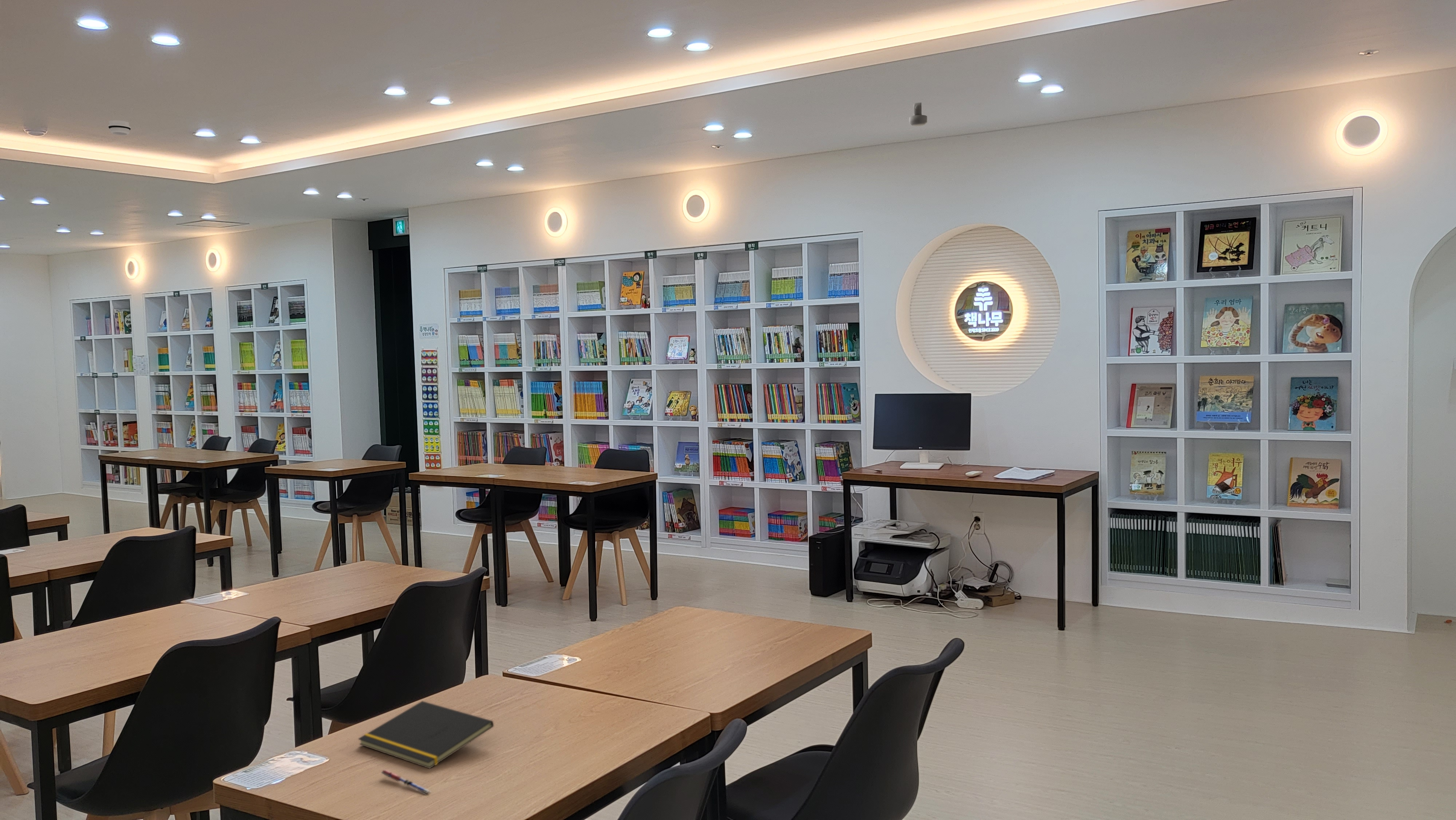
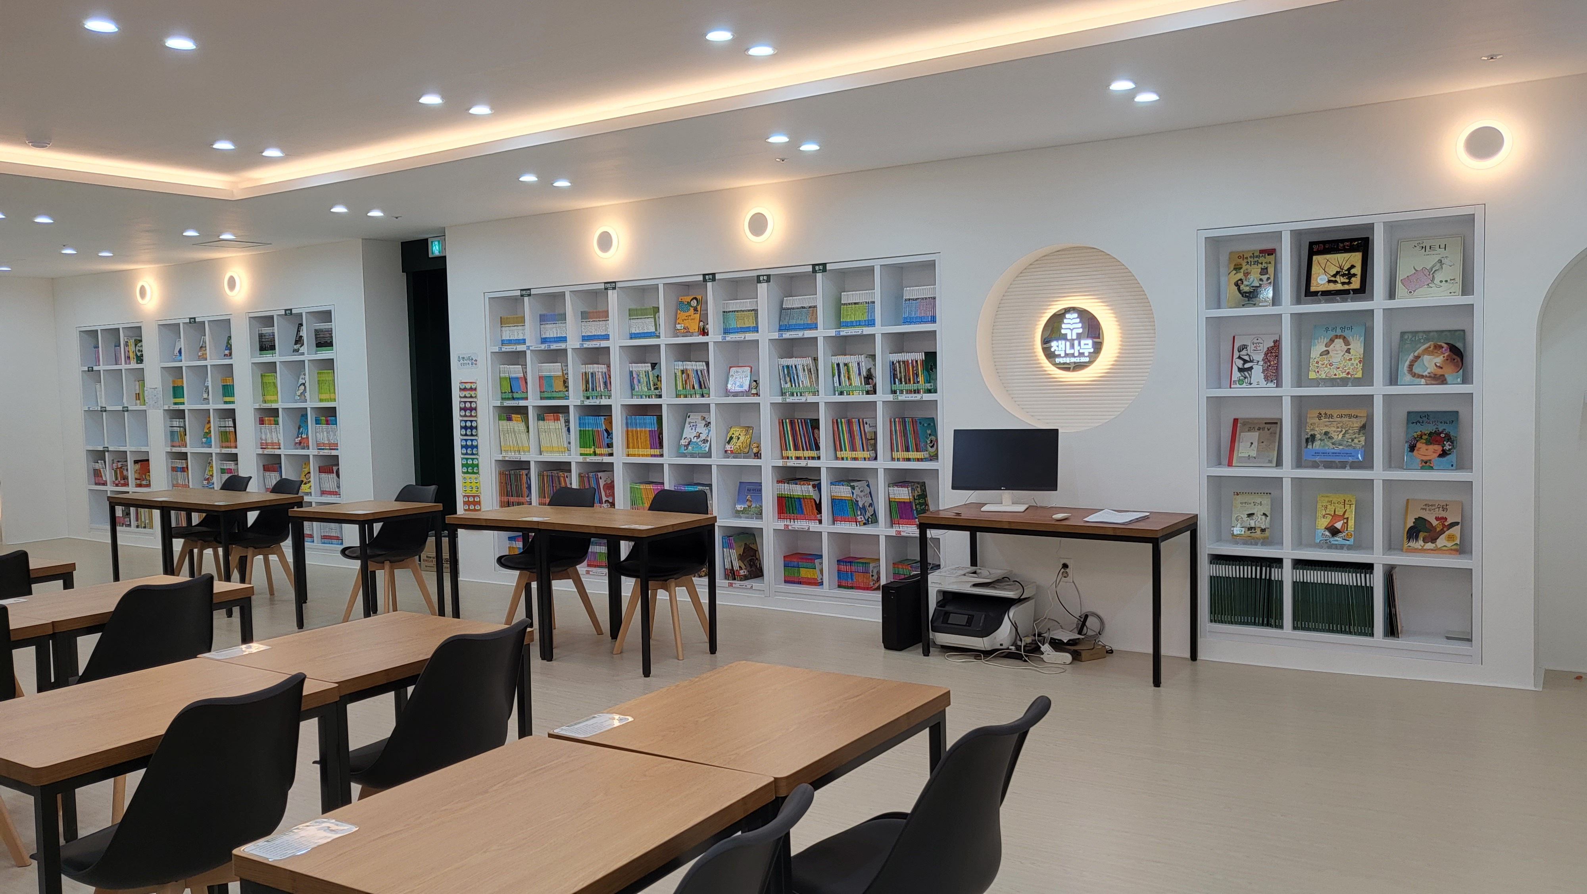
- pen (405, 781)
- smoke detector (119, 128)
- notepad (426, 733)
- security camera (918, 114)
